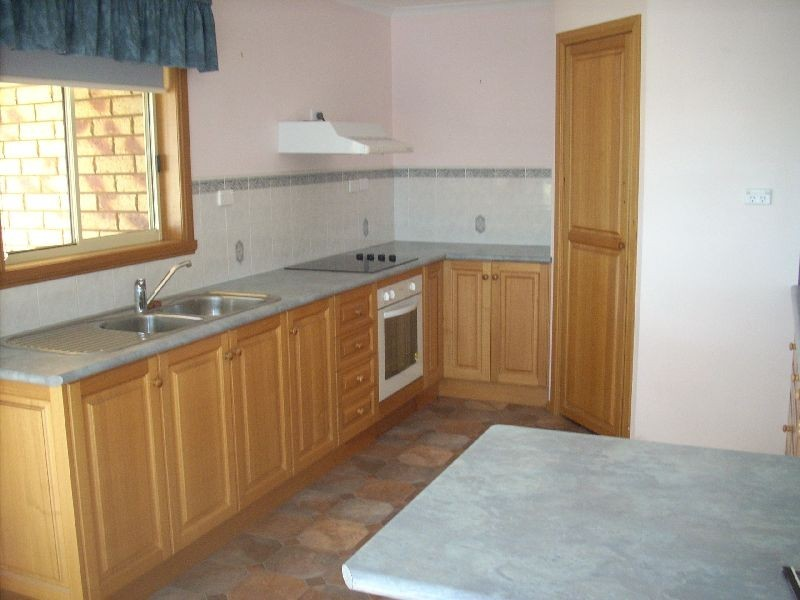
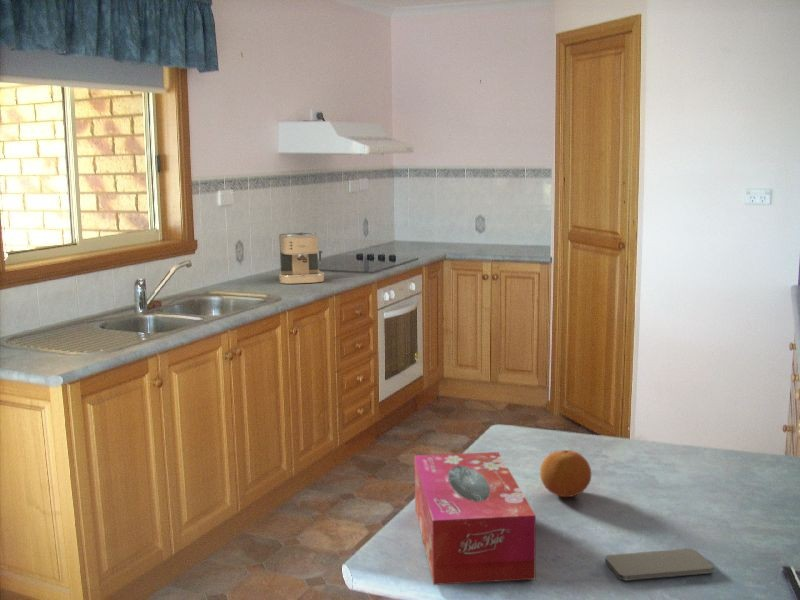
+ fruit (565, 472)
+ coffee maker (300, 256)
+ tissue box (469, 511)
+ smartphone (658, 564)
